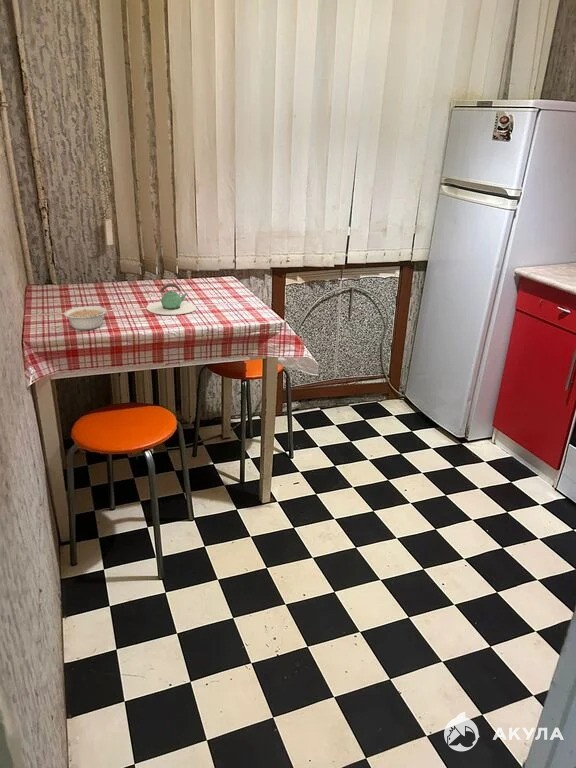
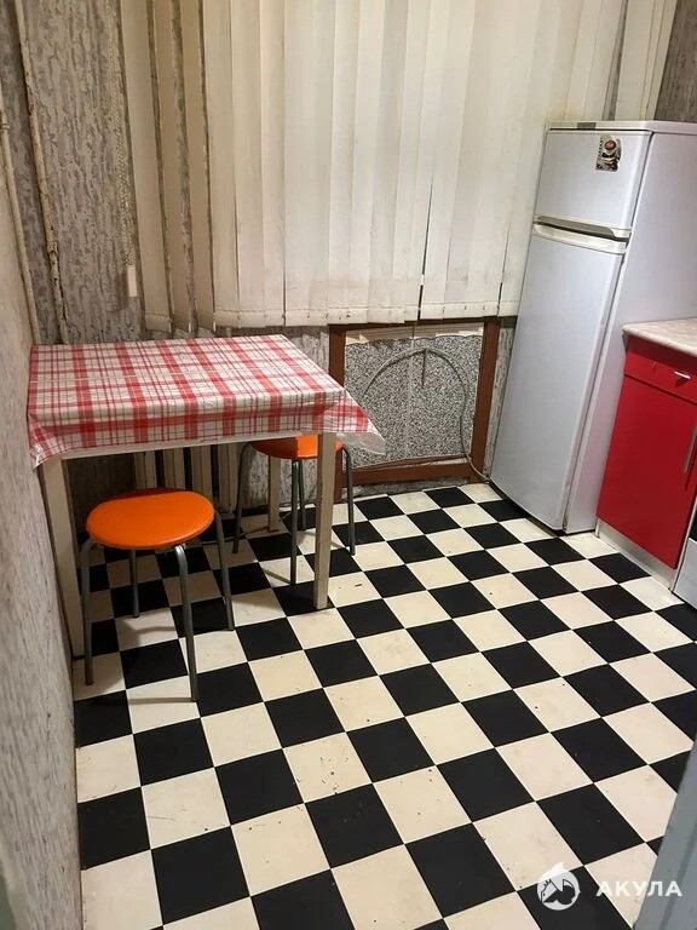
- teapot (171, 295)
- legume (87, 317)
